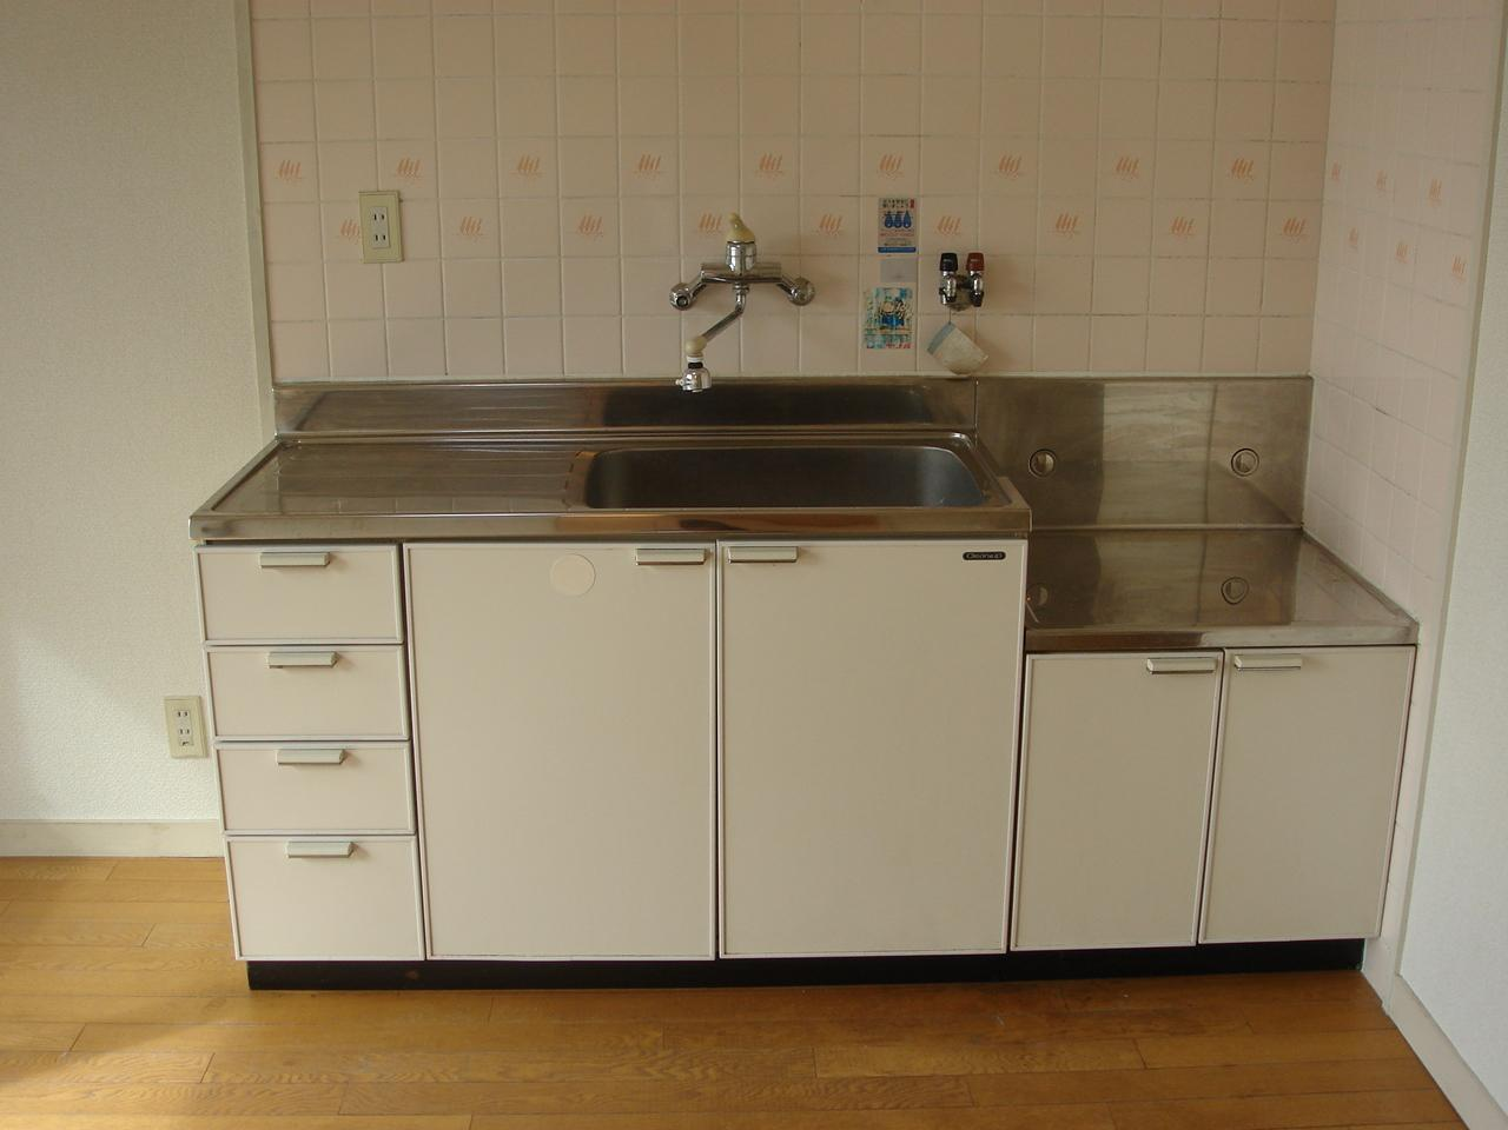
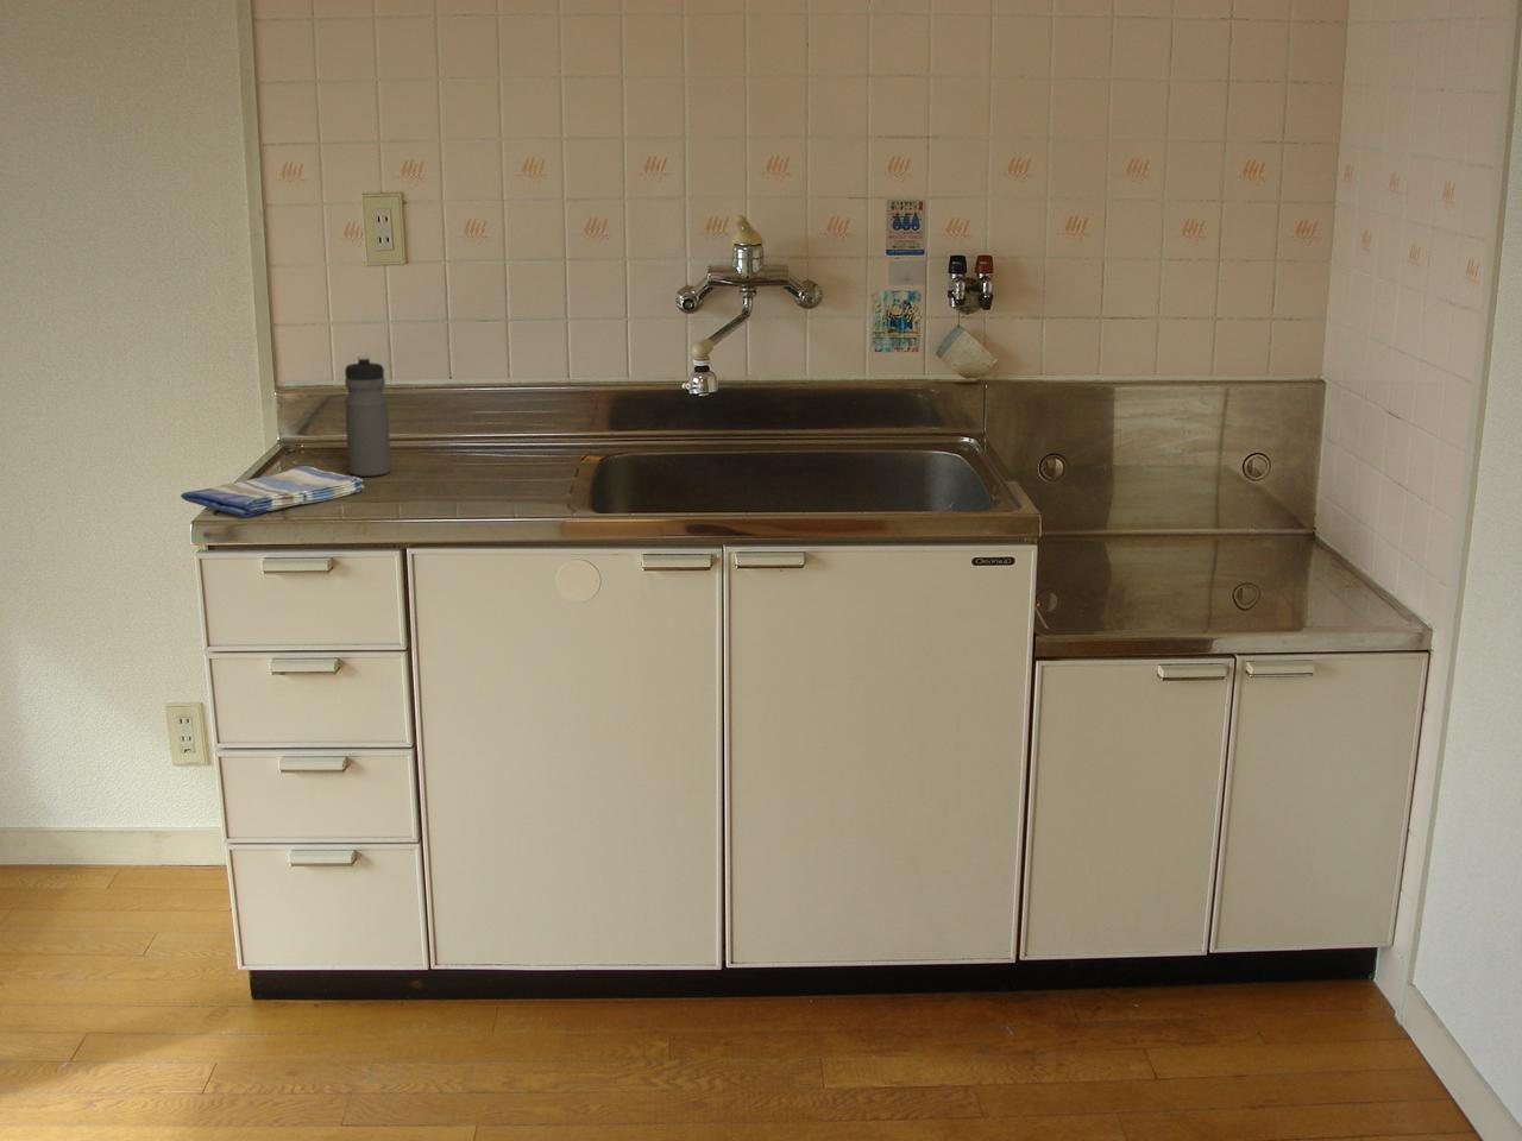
+ water bottle (367, 415)
+ dish towel (273, 489)
